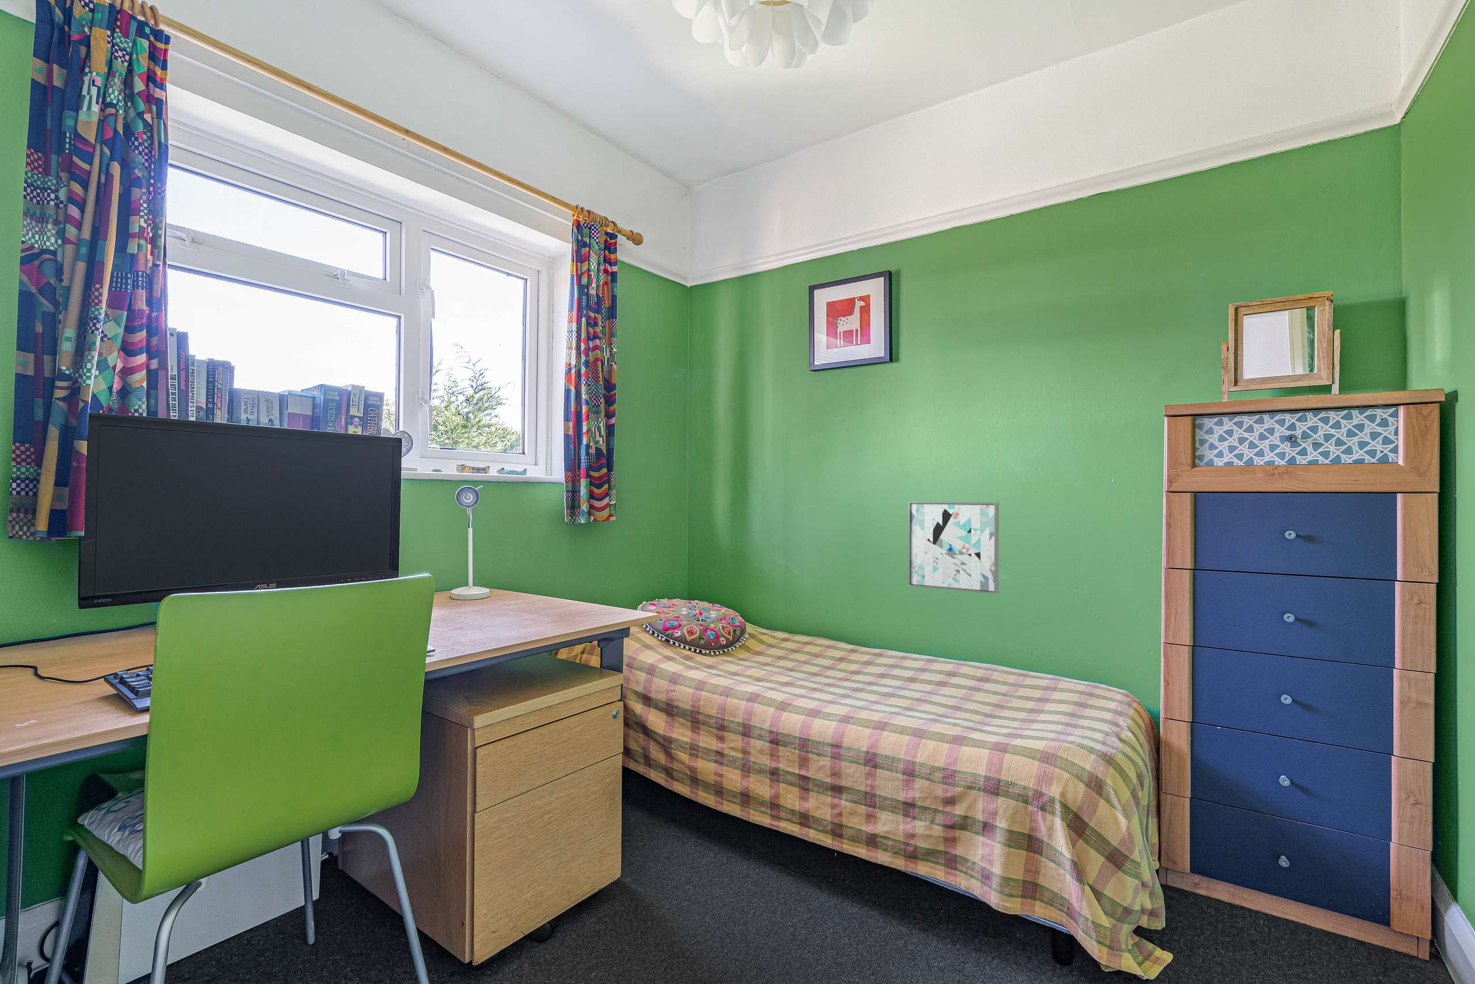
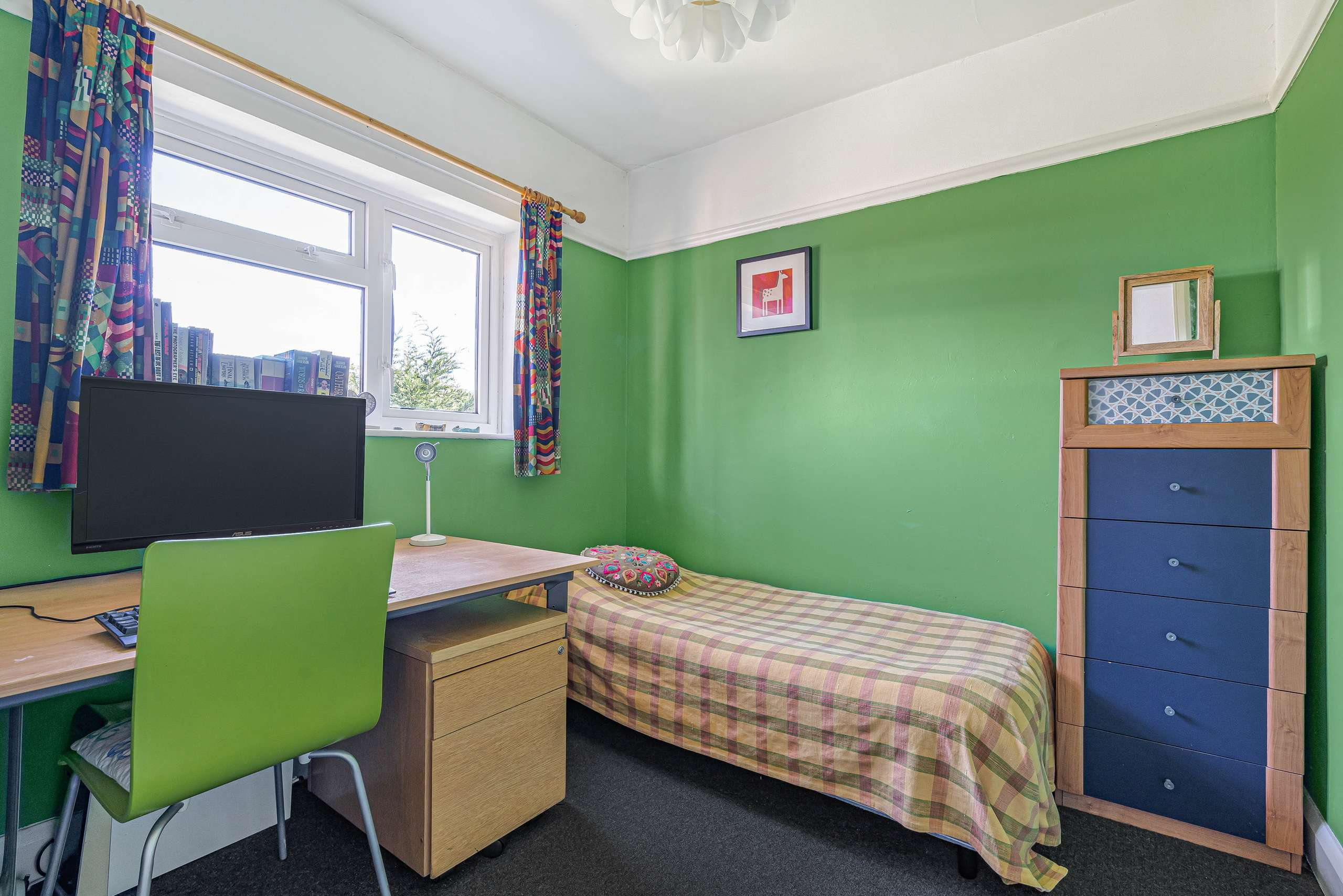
- wall art (952, 546)
